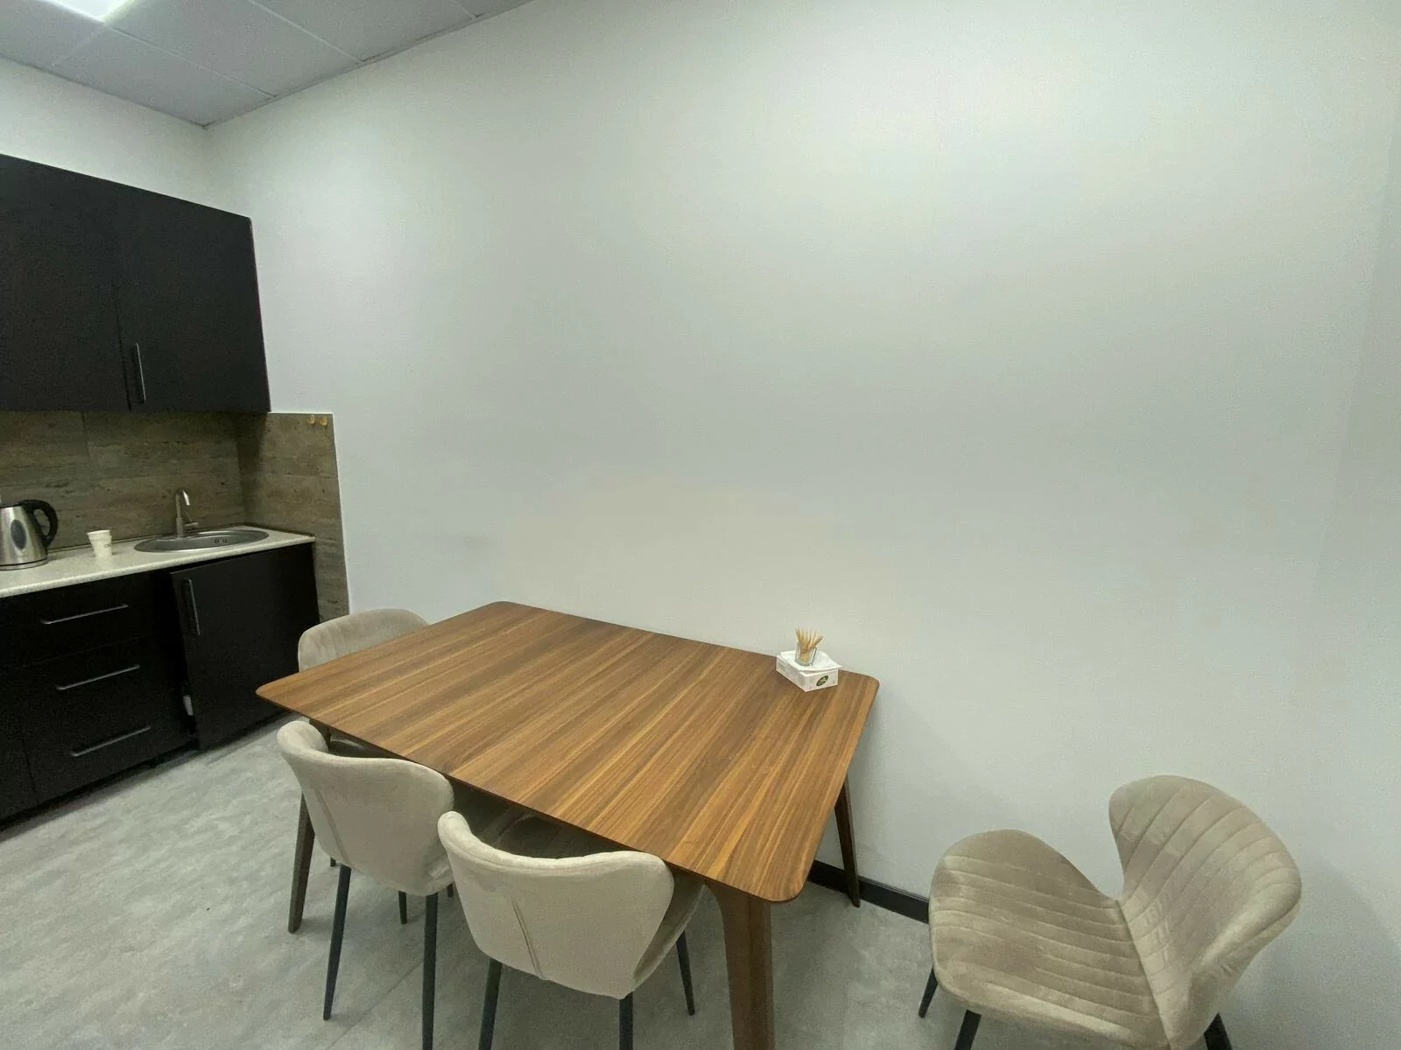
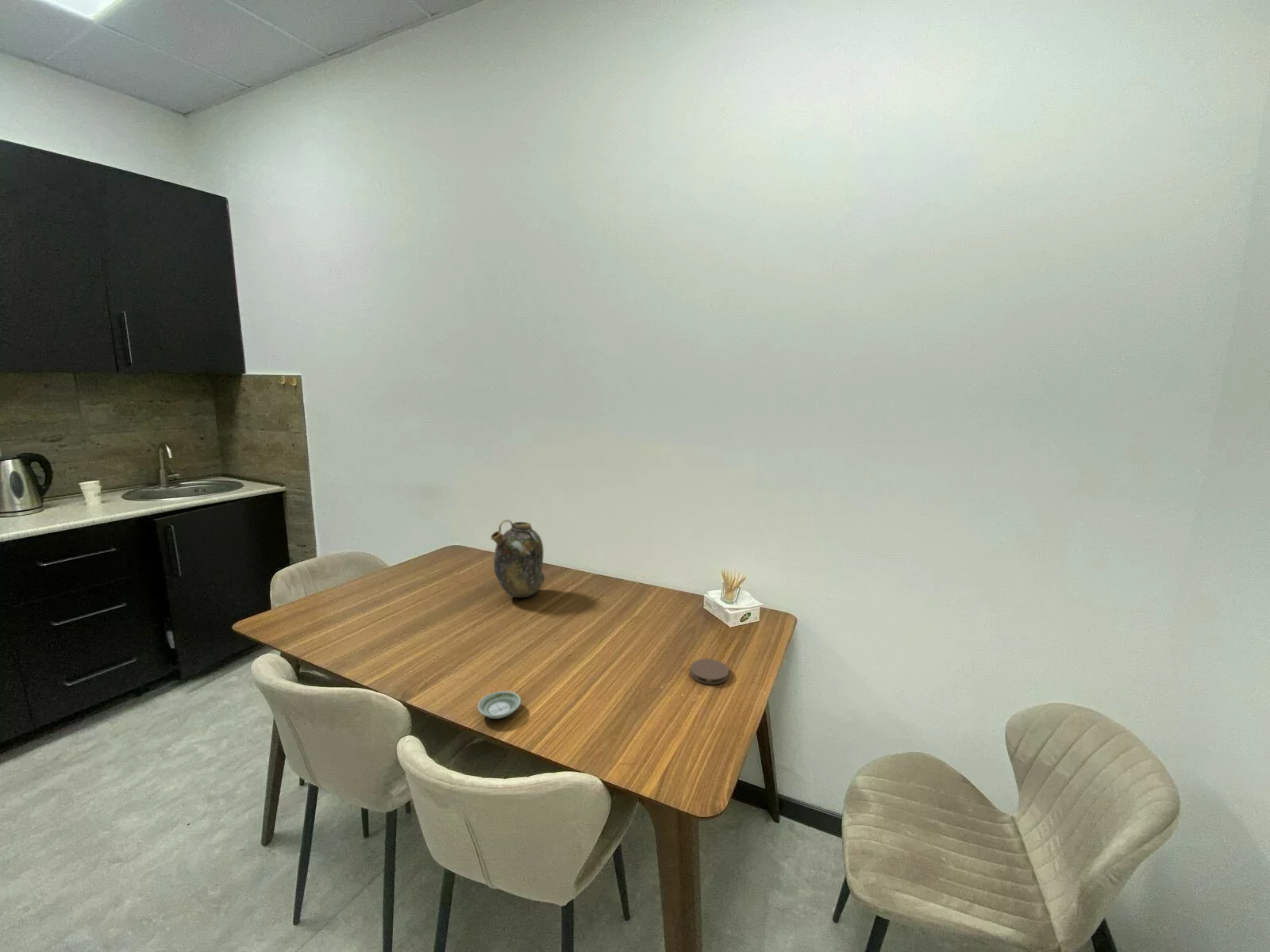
+ coaster (709, 670)
+ saucer (499, 707)
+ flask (518, 557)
